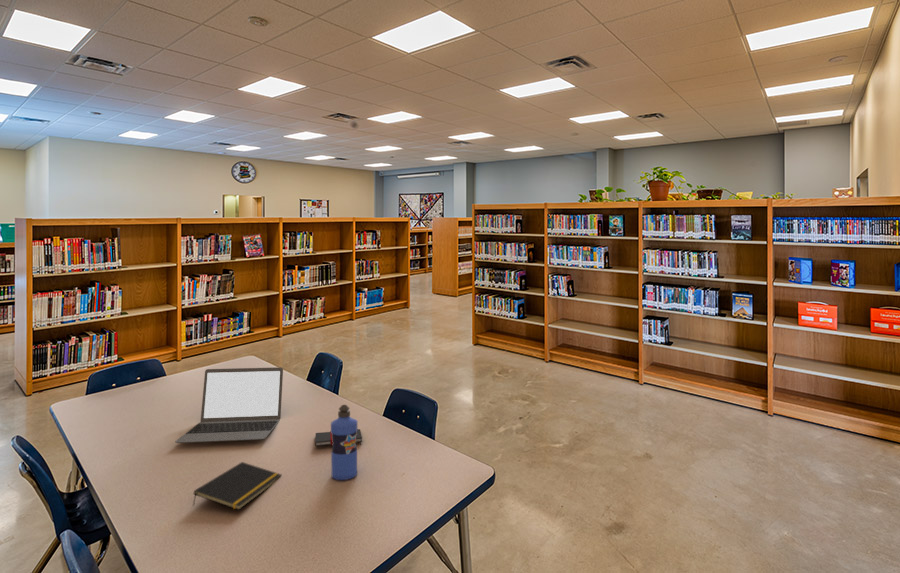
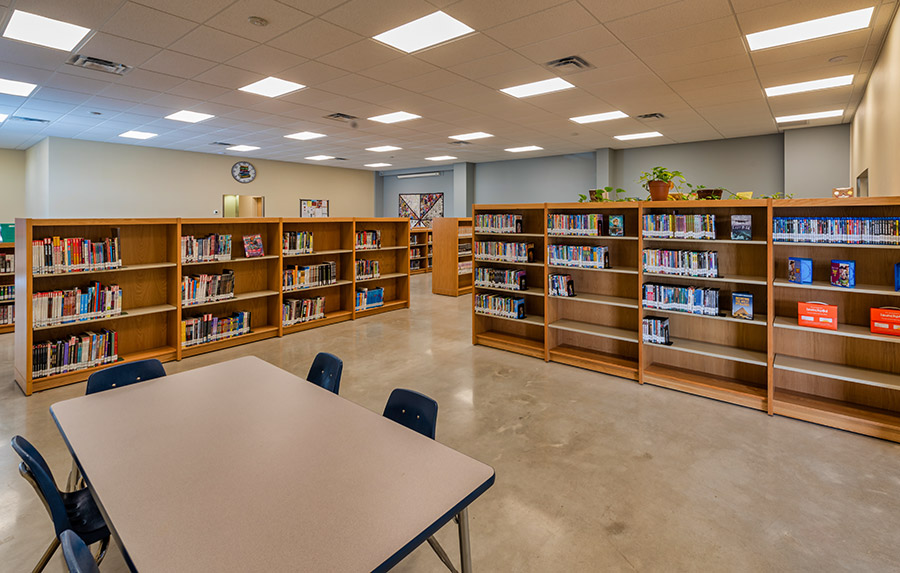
- laptop (233, 402)
- water bottle (344, 440)
- notepad (240, 483)
- book (331, 436)
